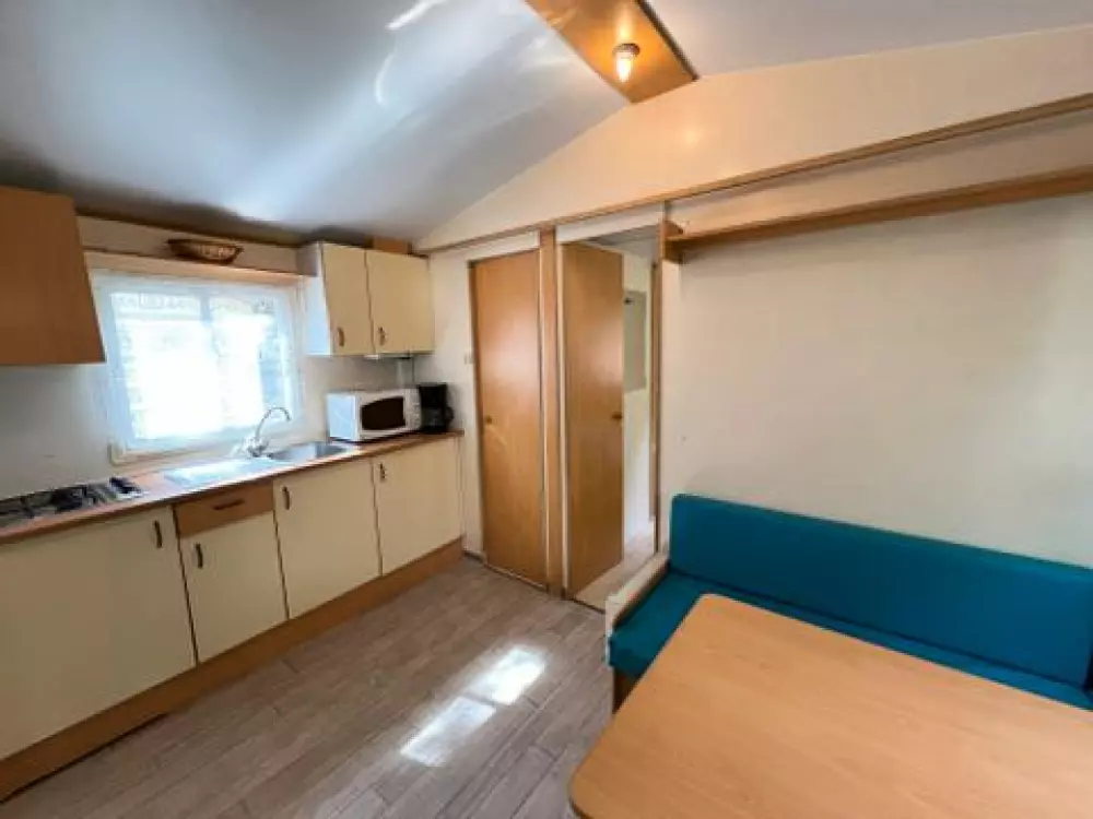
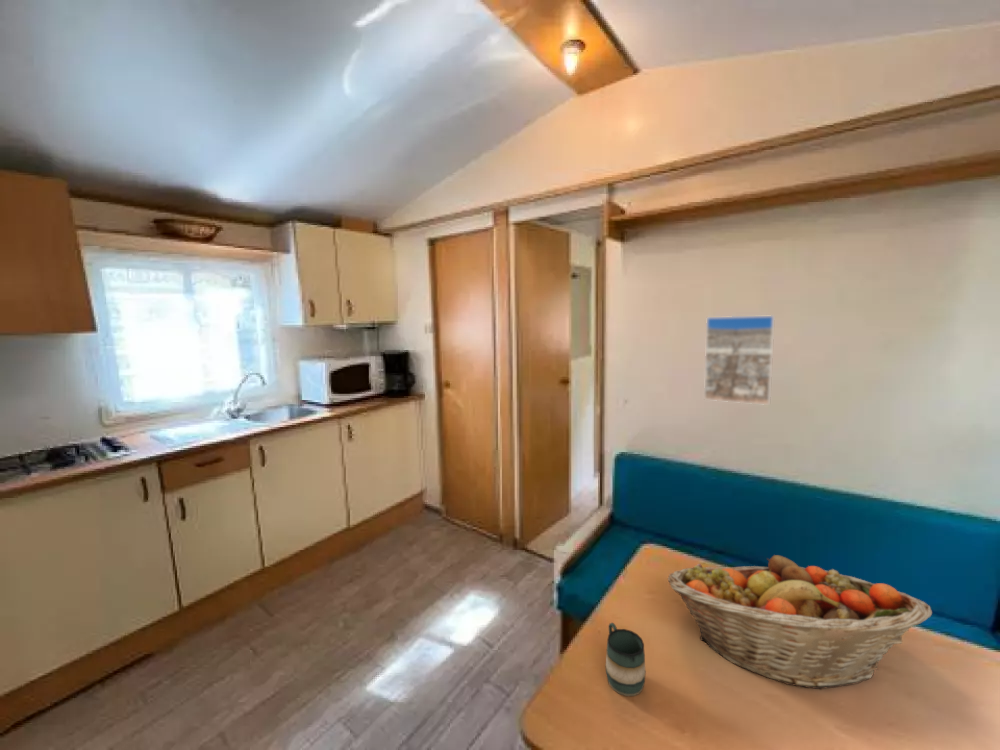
+ mug (621, 654)
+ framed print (737, 359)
+ fruit basket (784, 605)
